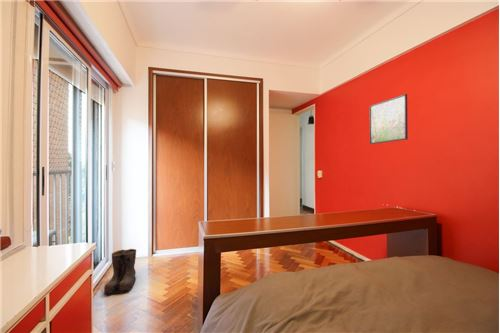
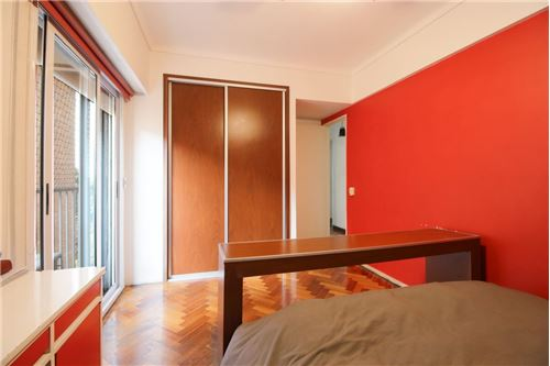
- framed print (386, 121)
- boots (121, 269)
